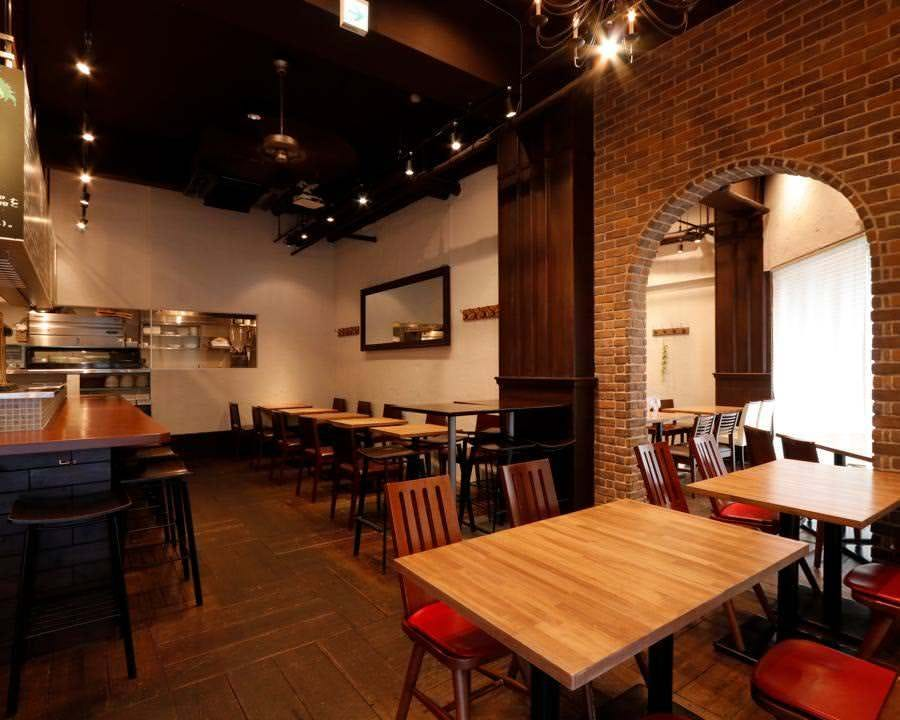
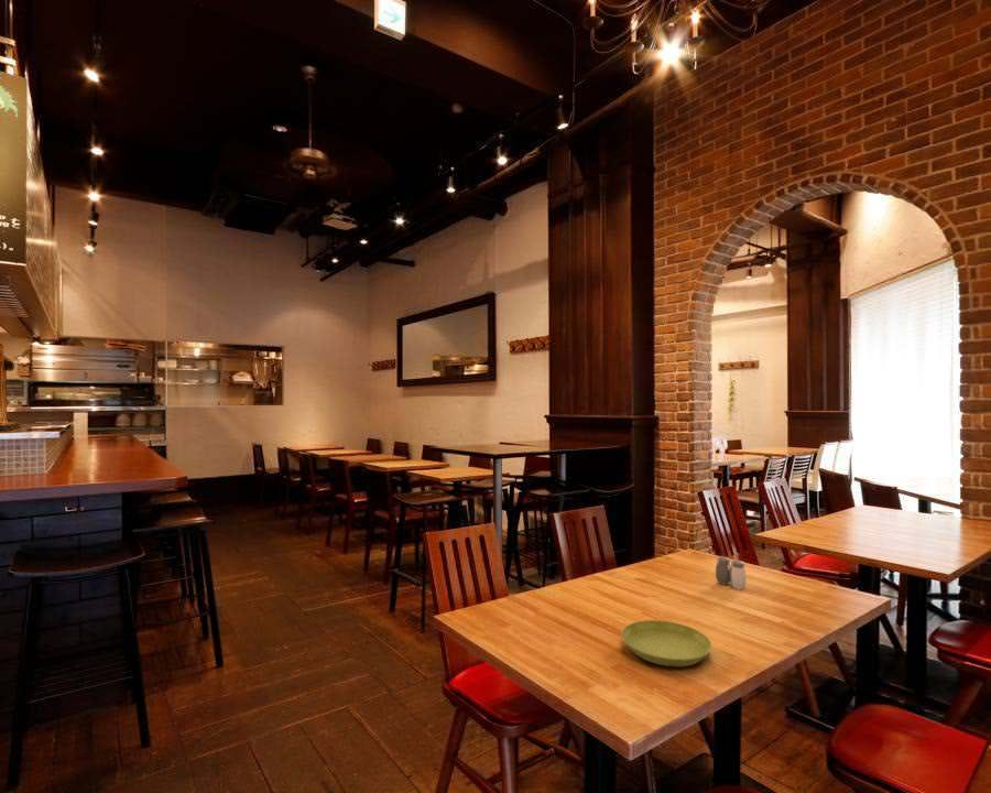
+ saucer (665, 643)
+ salt and pepper shaker (730, 572)
